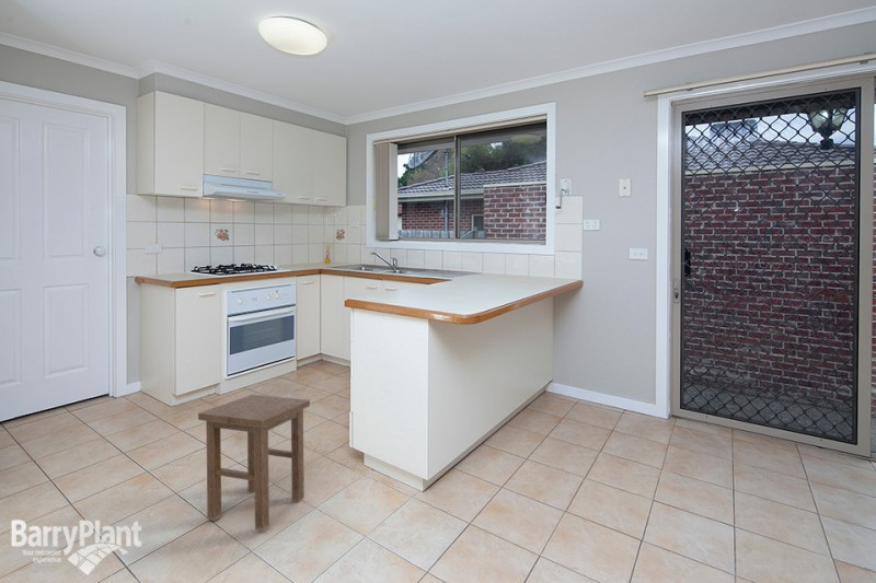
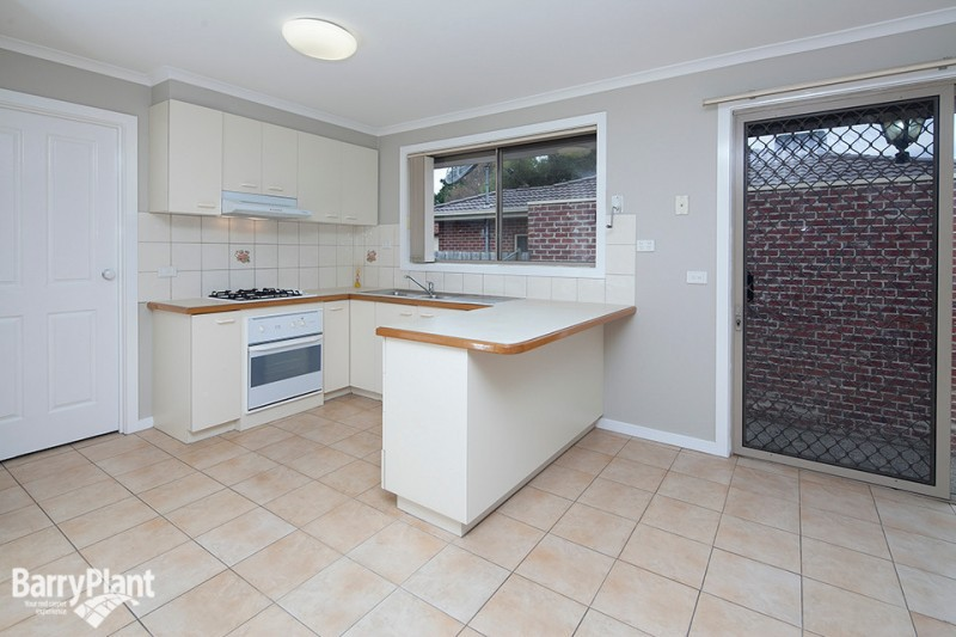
- stool (257, 457)
